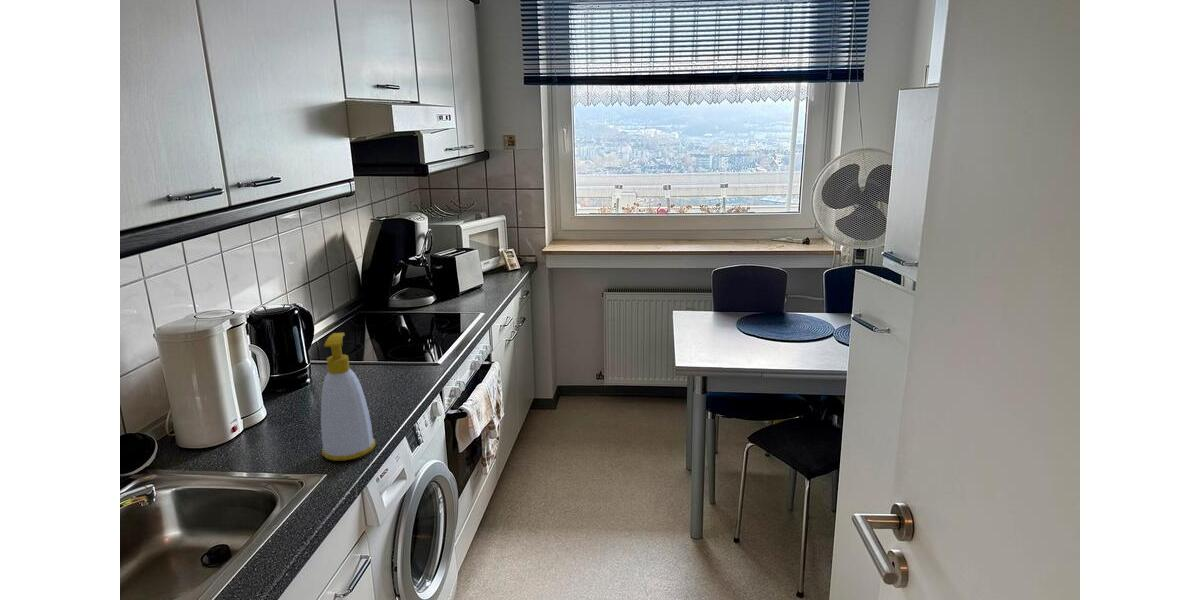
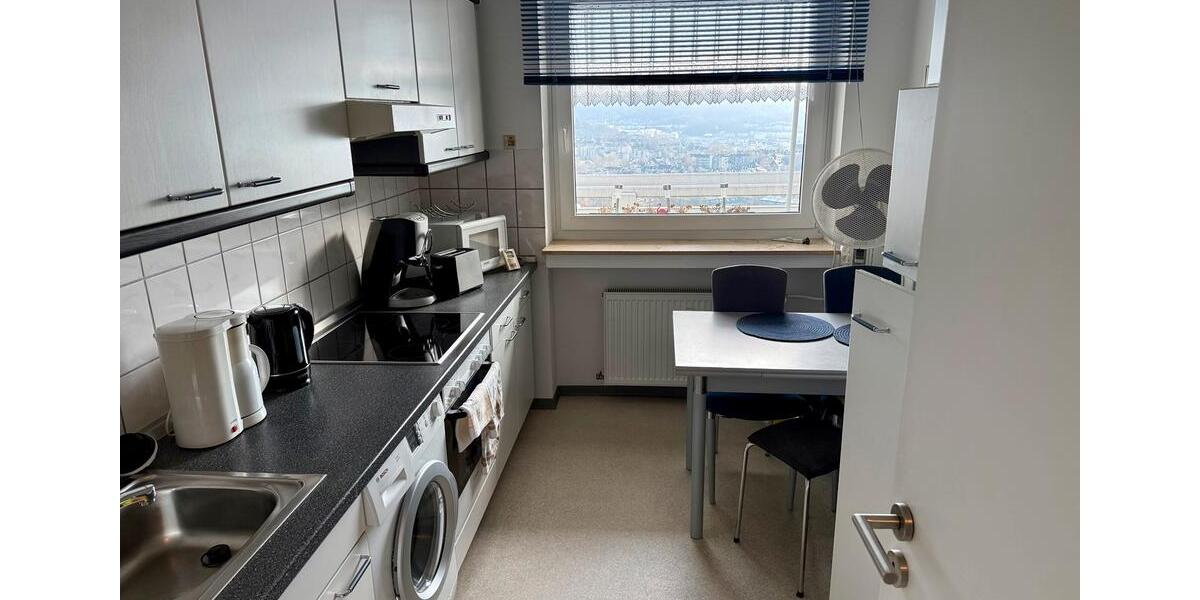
- soap bottle (342, 394)
